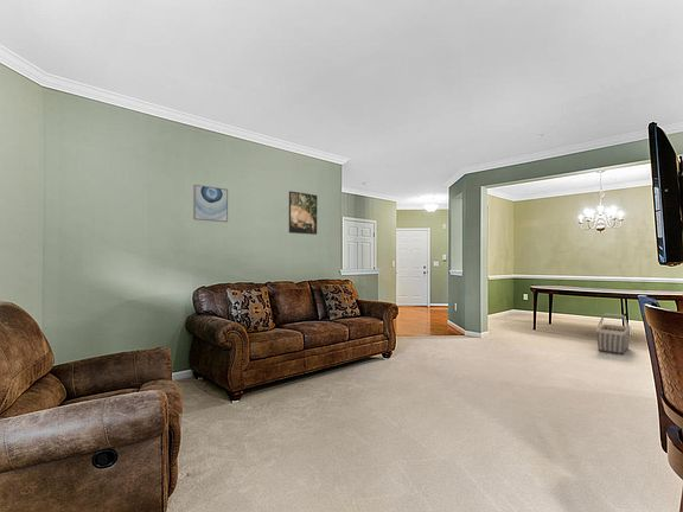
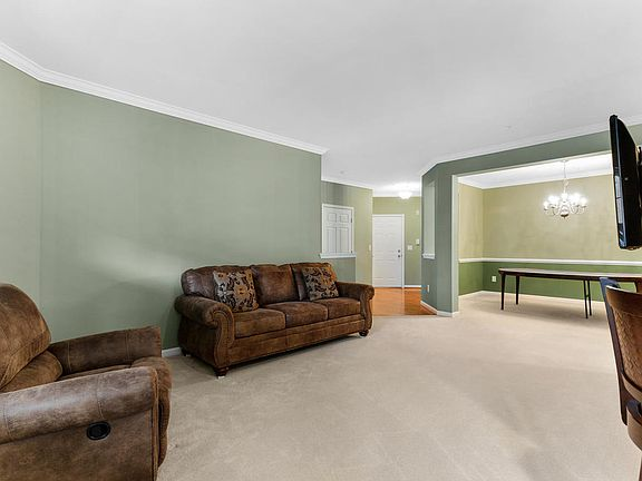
- basket (613, 332)
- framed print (302, 213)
- wall art (211, 204)
